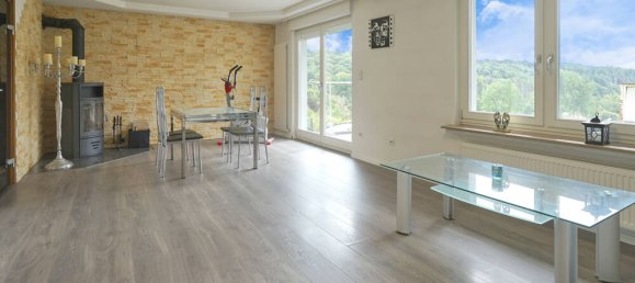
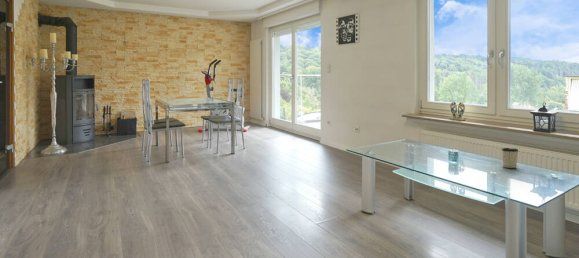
+ cup (509, 157)
